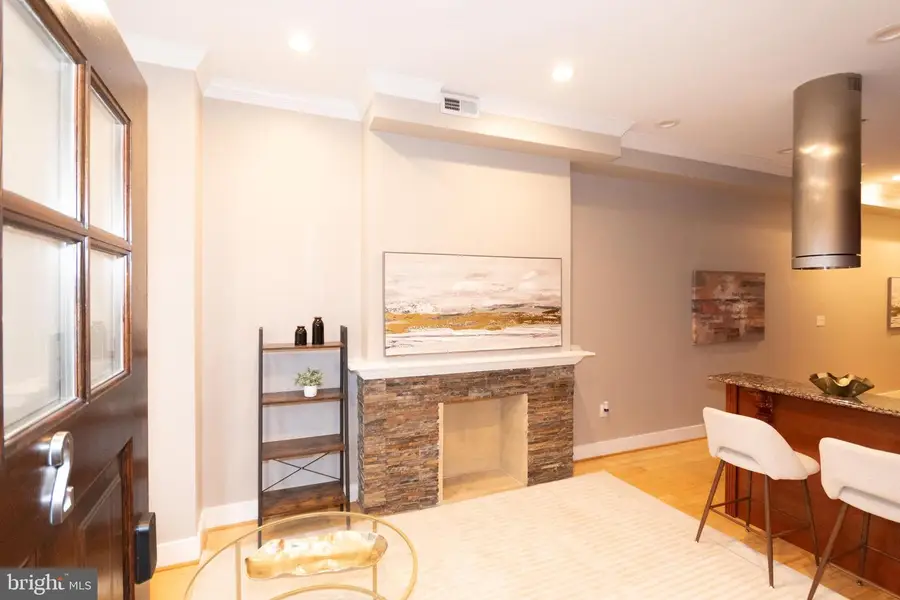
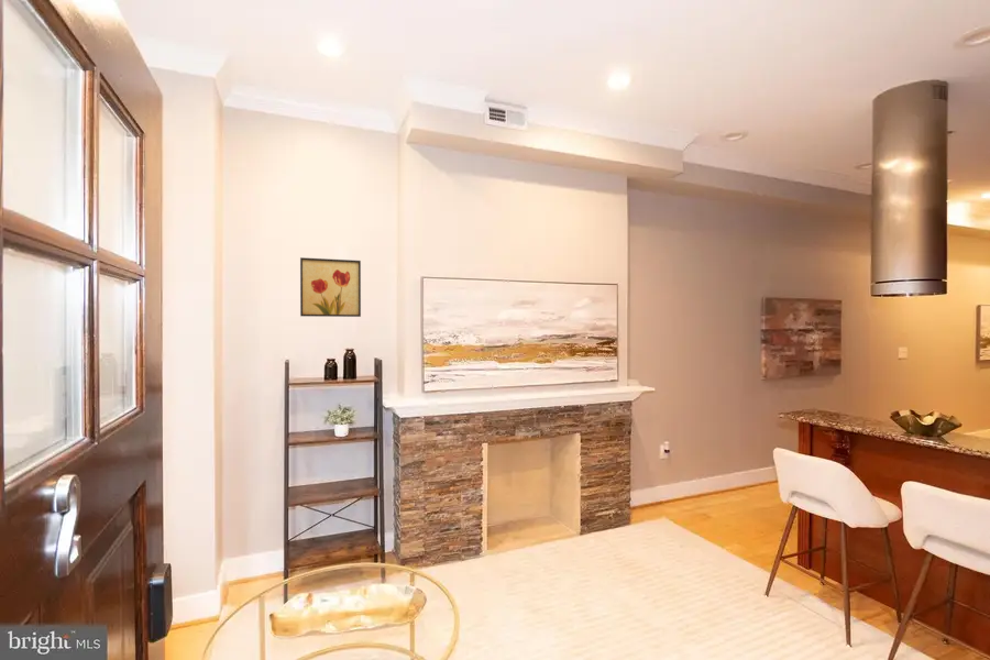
+ wall art (330, 287)
